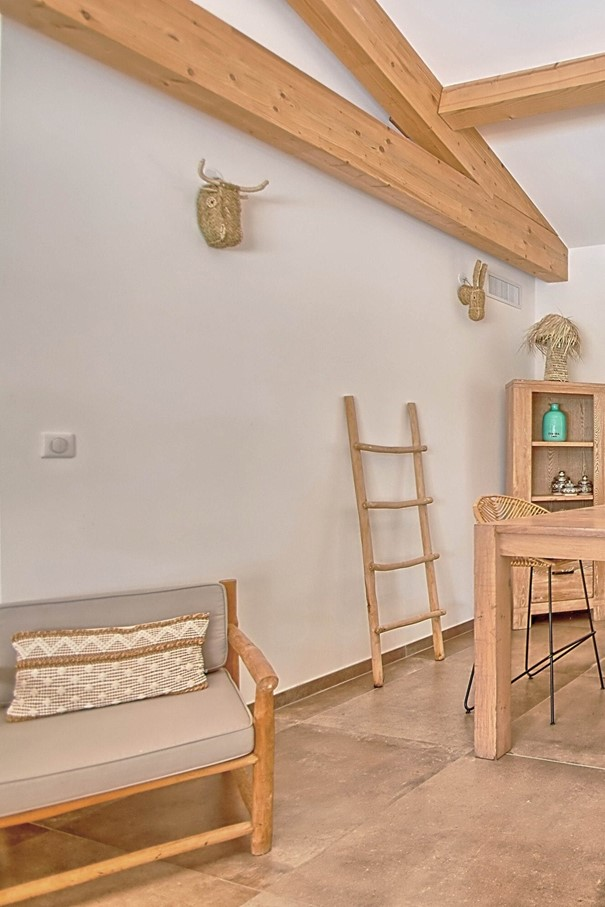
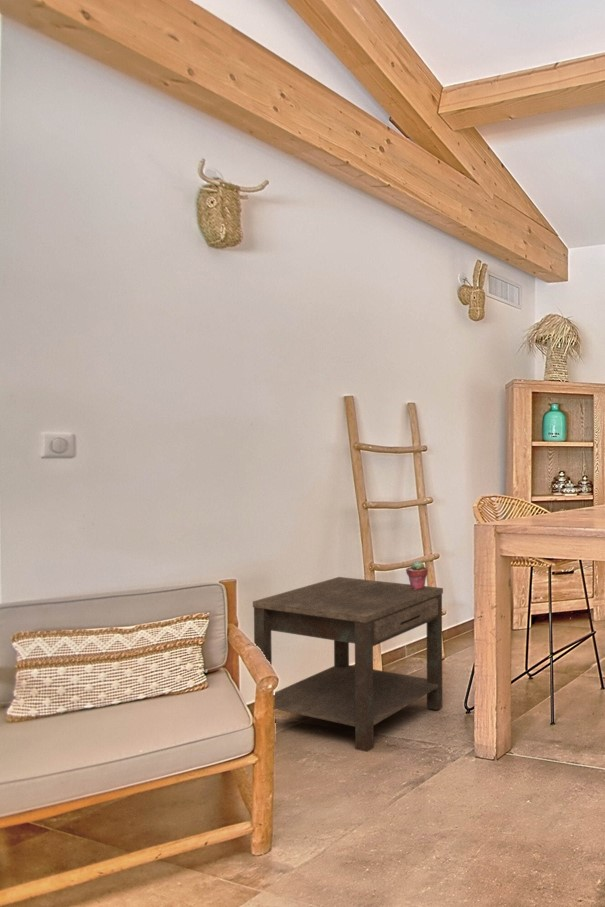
+ potted succulent (417, 573)
+ side table (355, 656)
